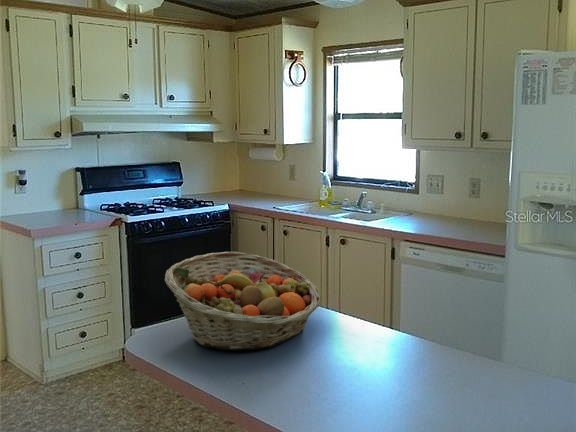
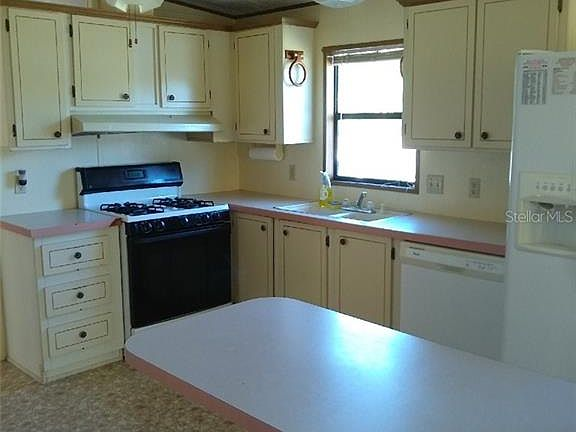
- fruit basket (245, 297)
